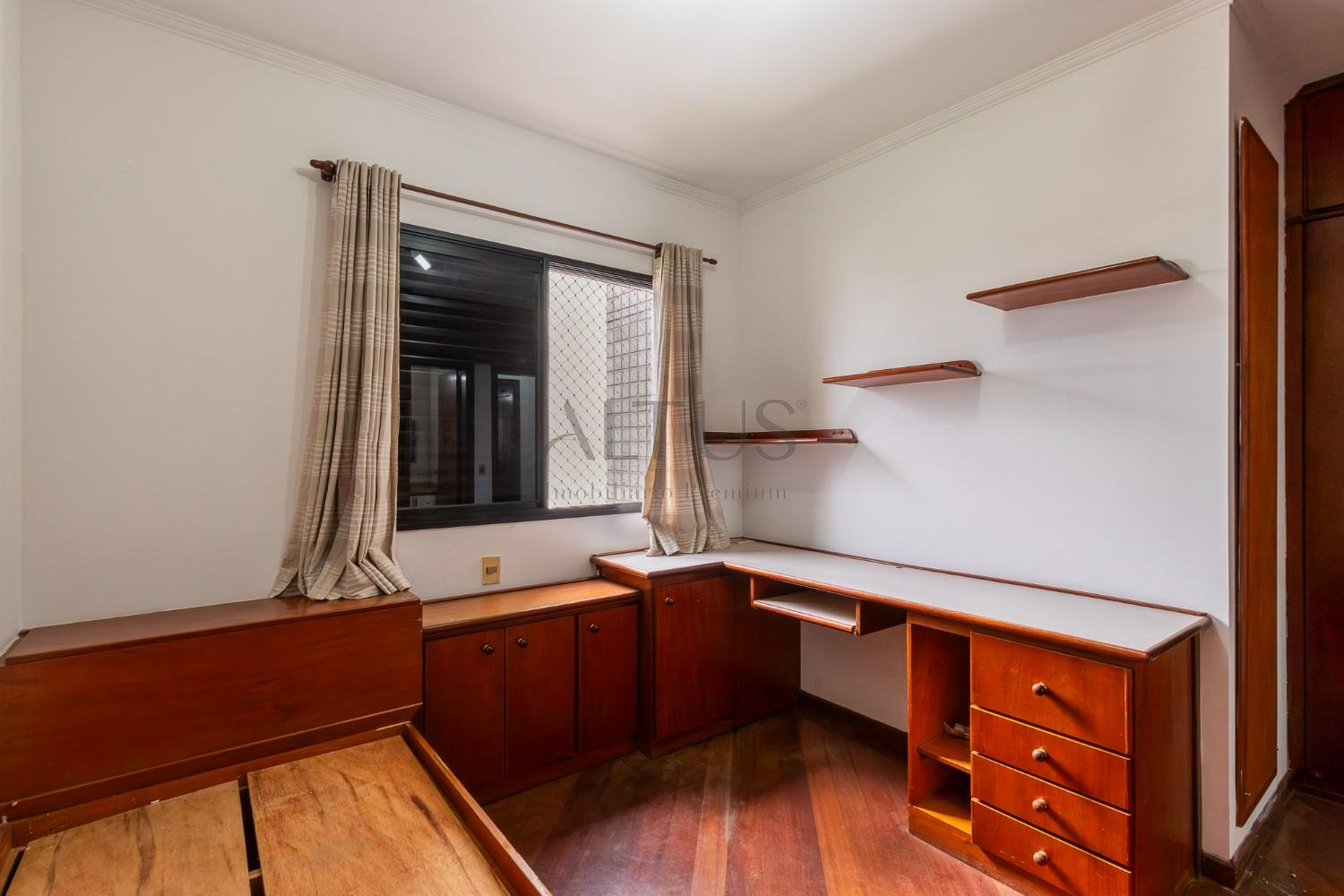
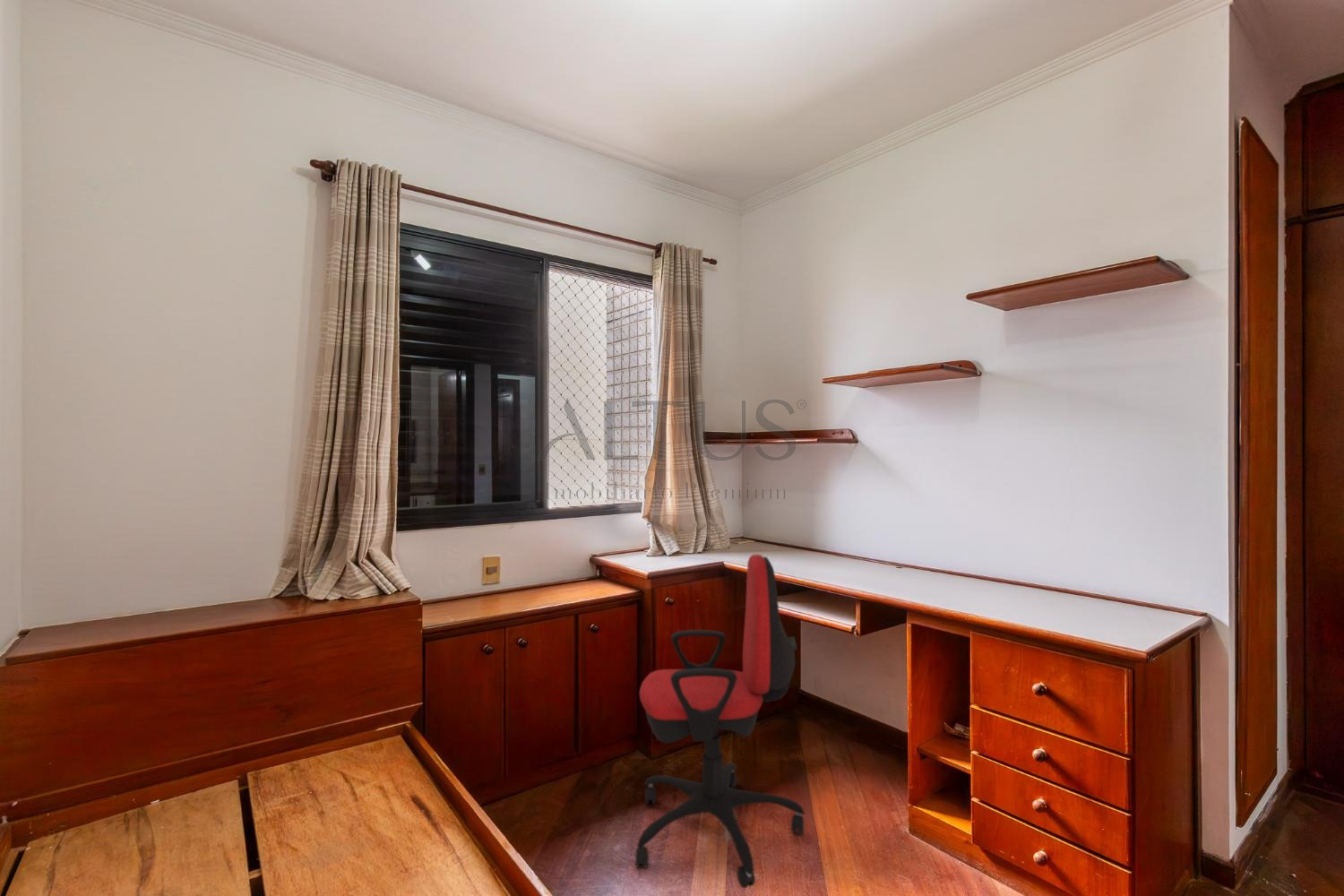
+ office chair (720, 692)
